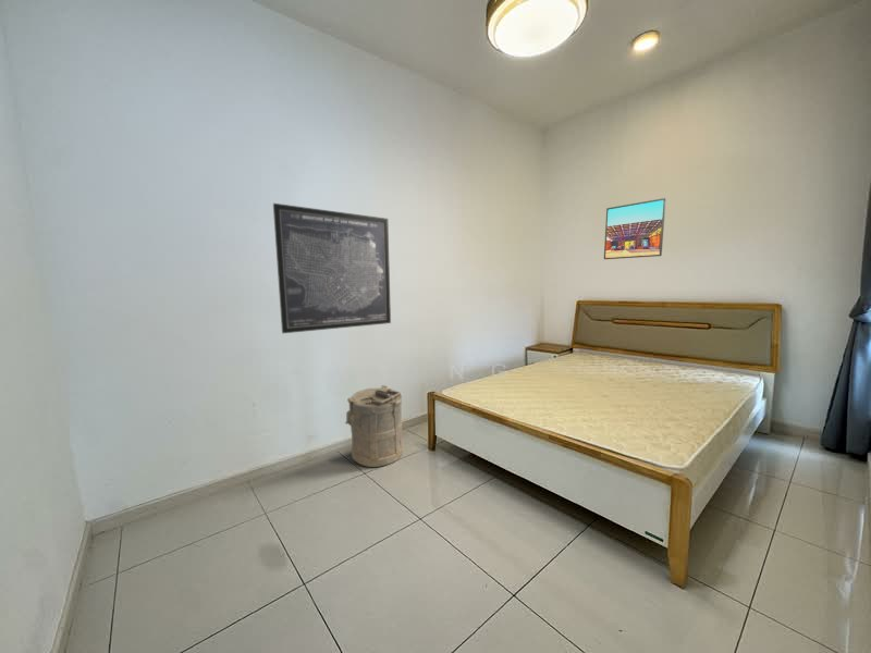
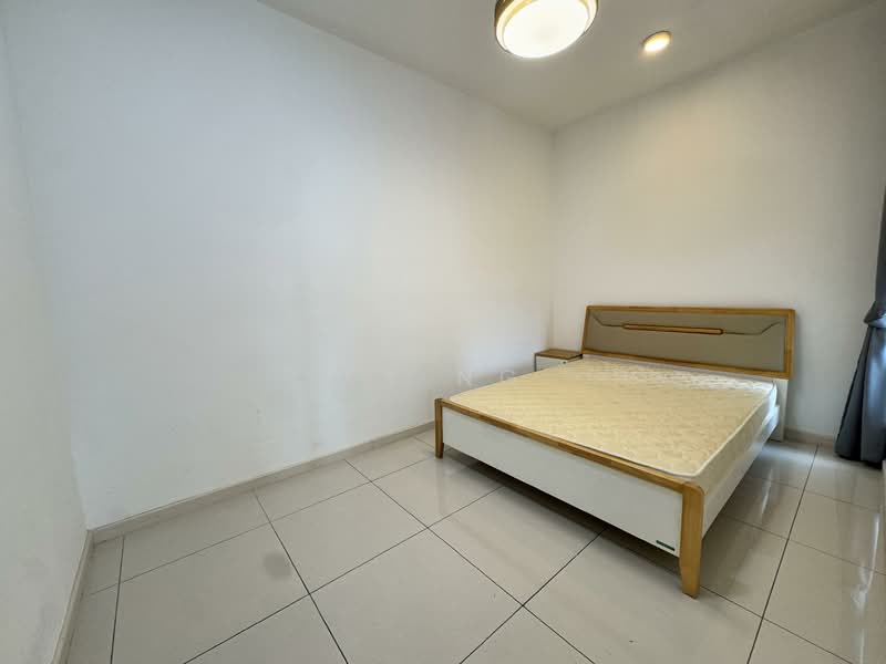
- laundry hamper (373, 422)
- wall art (339, 271)
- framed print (633, 231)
